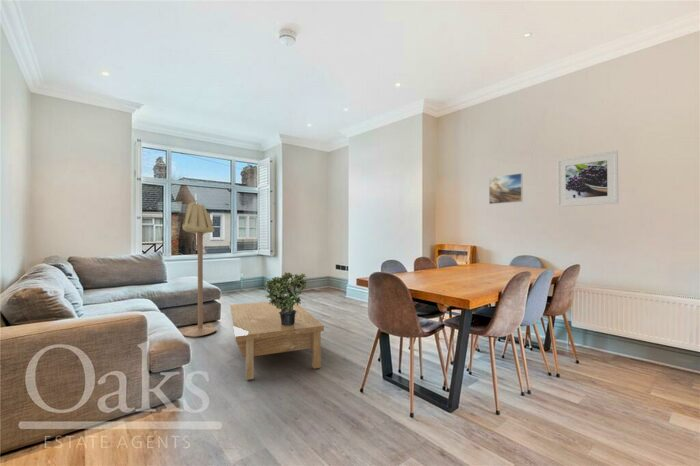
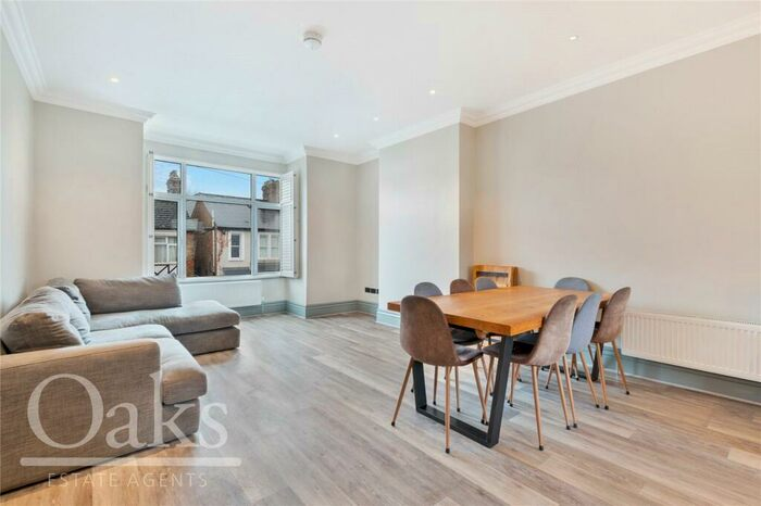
- potted plant (285, 297)
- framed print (585, 180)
- floor lamp (198, 266)
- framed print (505, 189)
- coffee table (270, 332)
